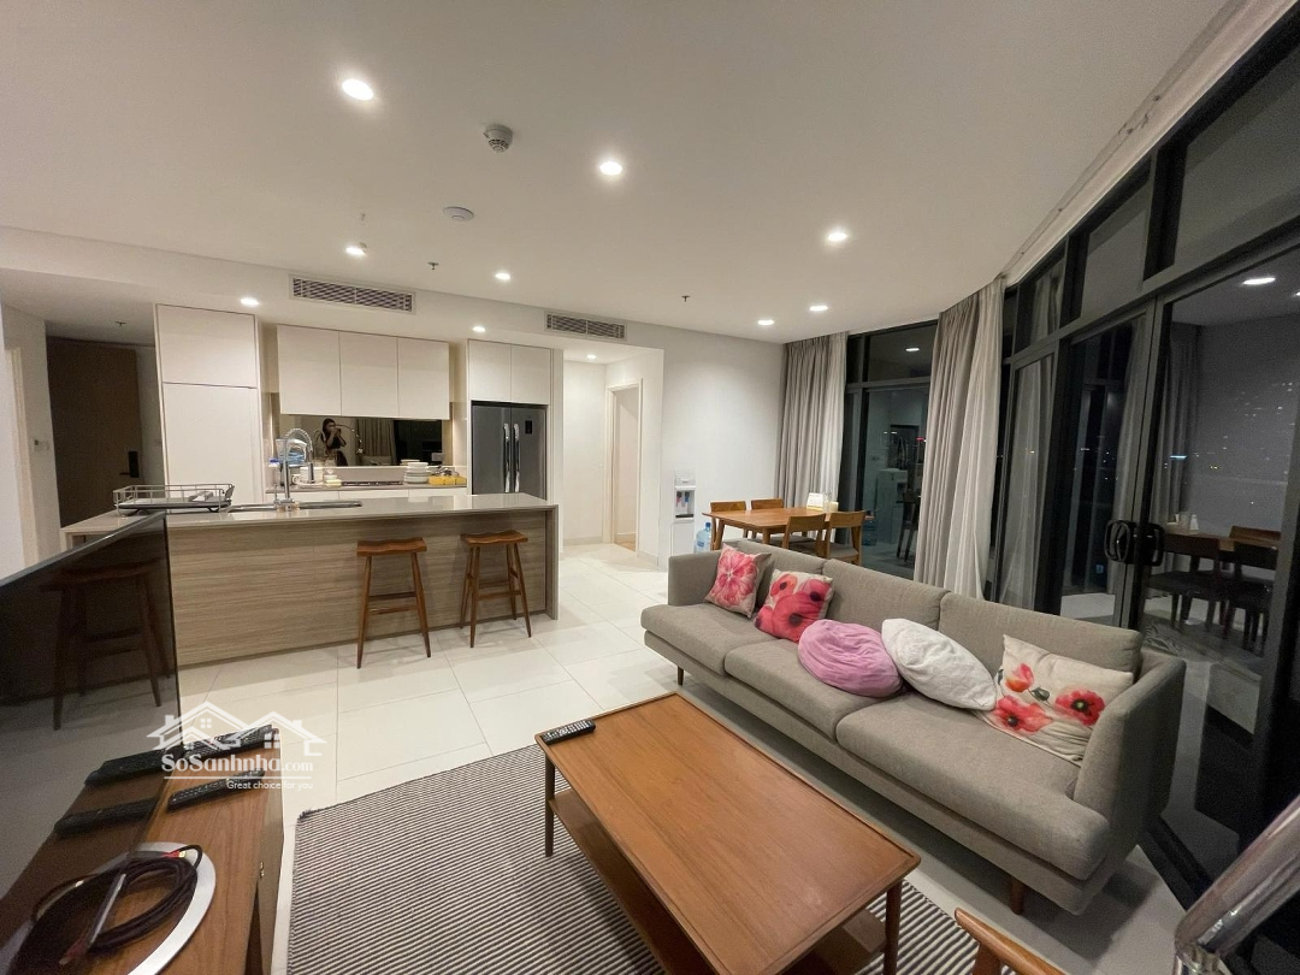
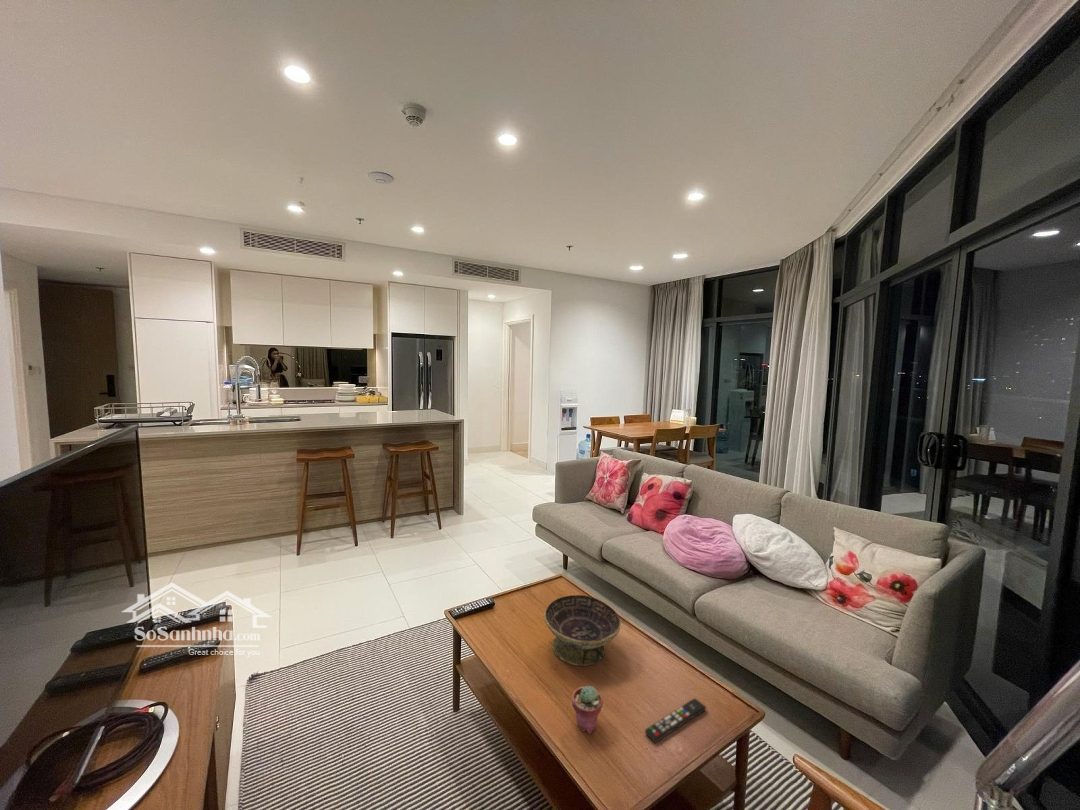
+ remote control (676, 718)
+ decorative bowl (582, 631)
+ potted succulent (587, 705)
